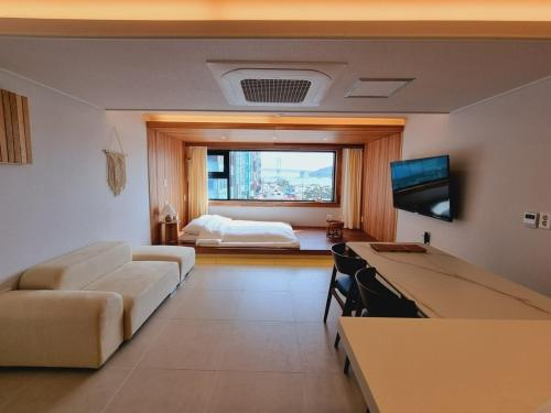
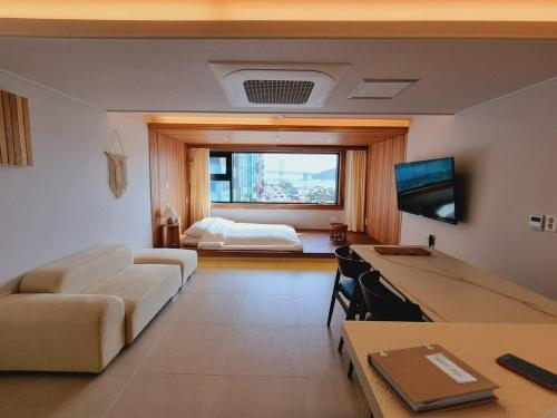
+ cell phone (530, 371)
+ notebook (428, 372)
